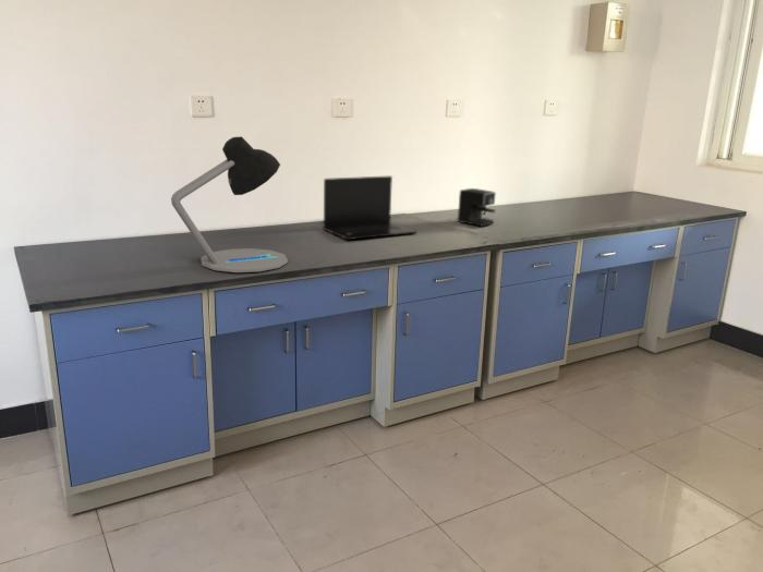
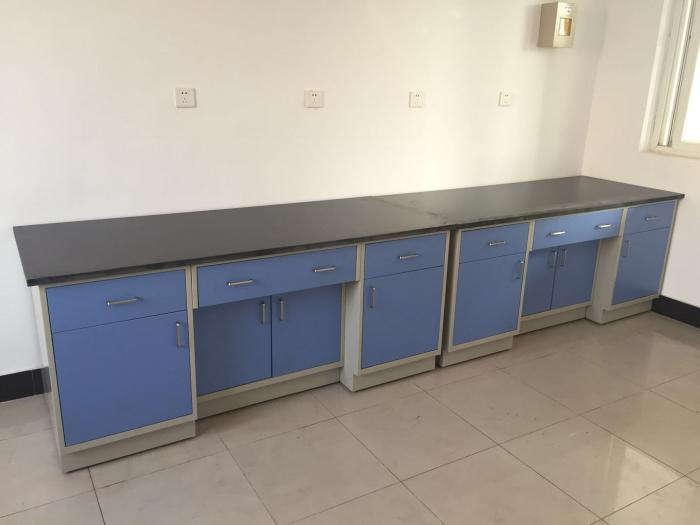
- laptop (371, 206)
- desk lamp (234, 194)
- coffee maker (484, 204)
